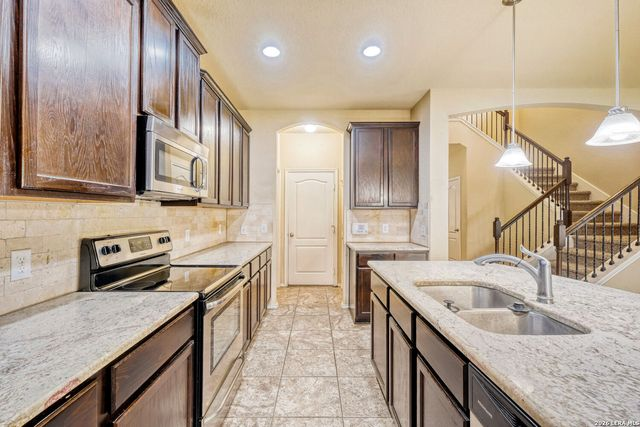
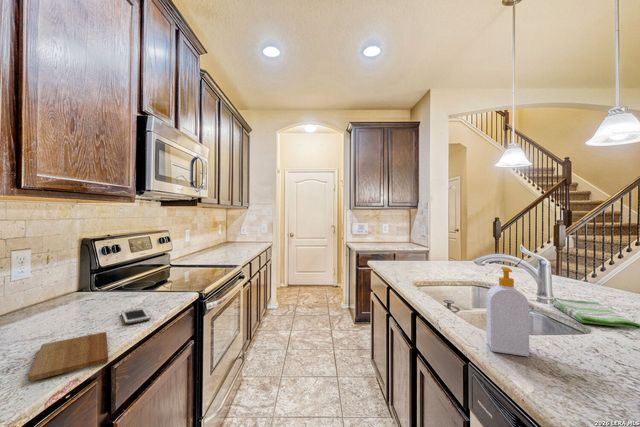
+ cell phone (135, 315)
+ cutting board (73, 352)
+ soap bottle (506, 308)
+ dish towel (591, 311)
